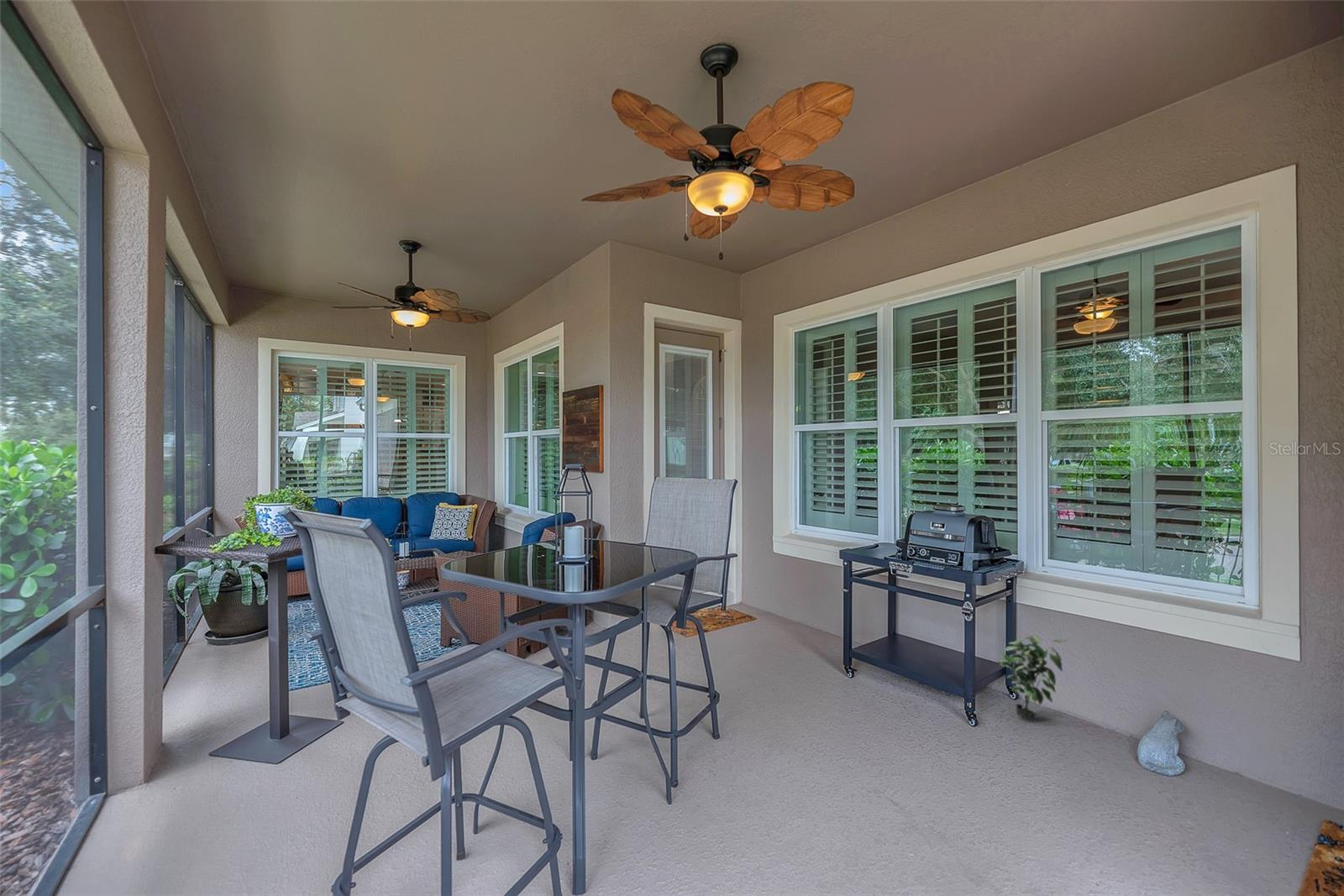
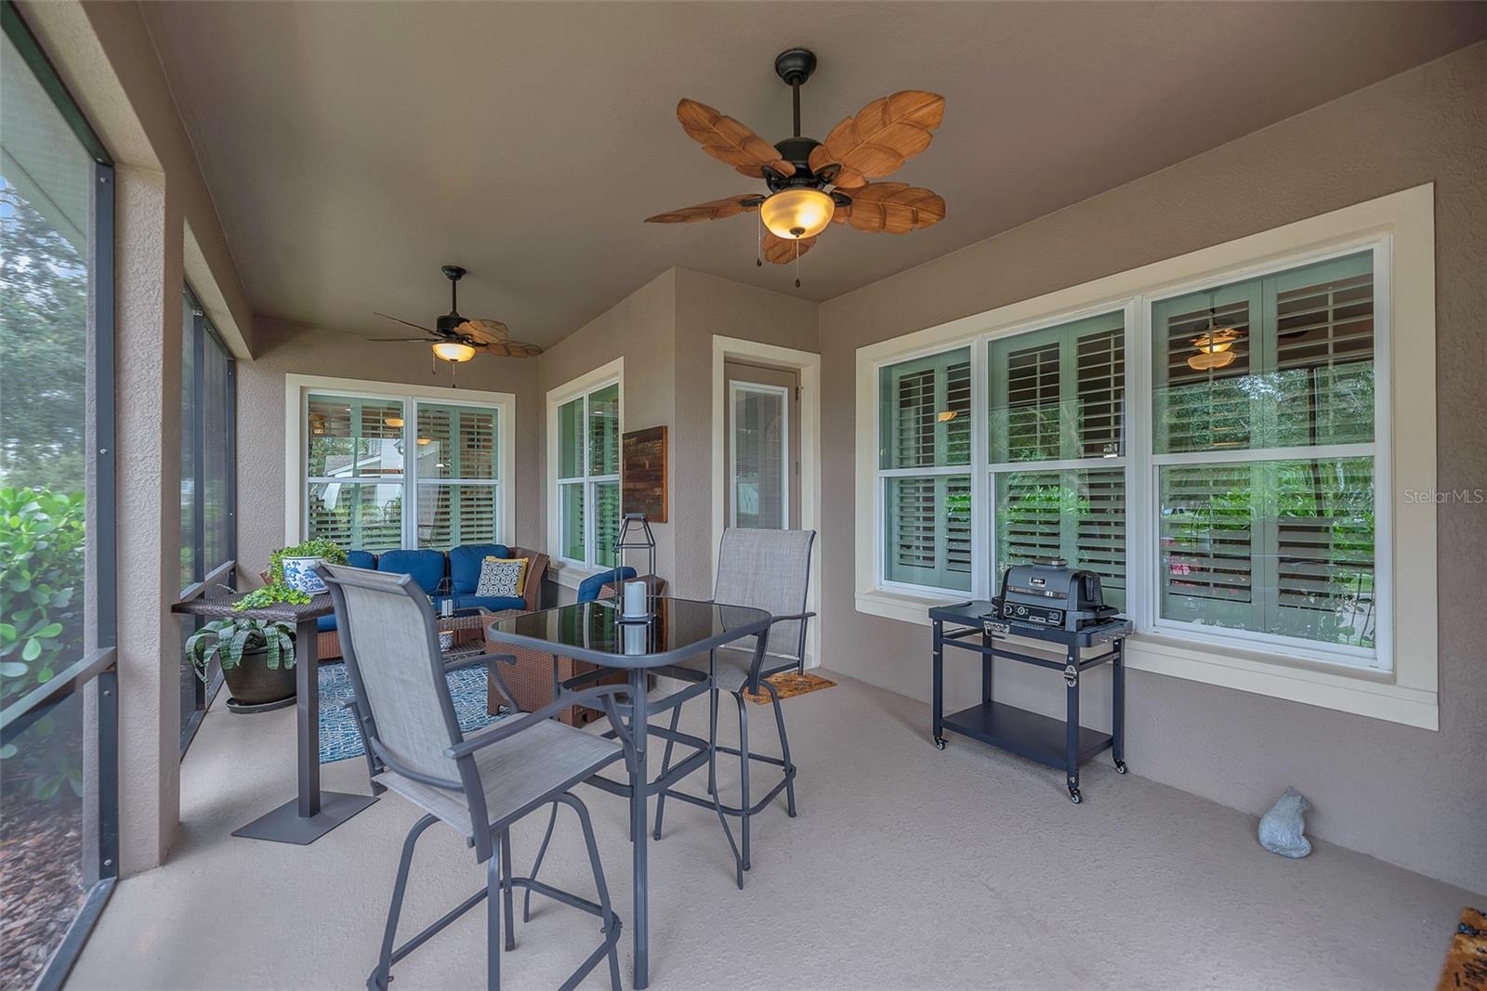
- potted plant (1031, 675)
